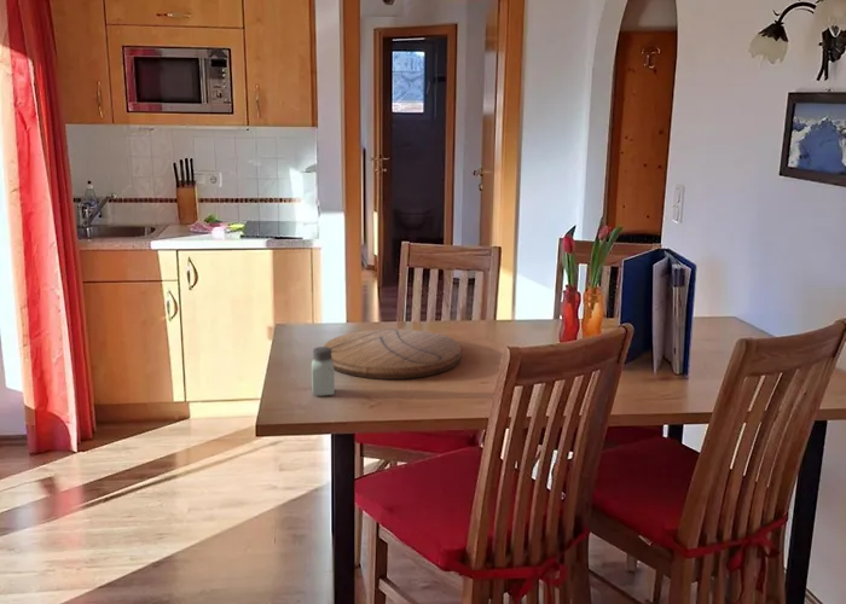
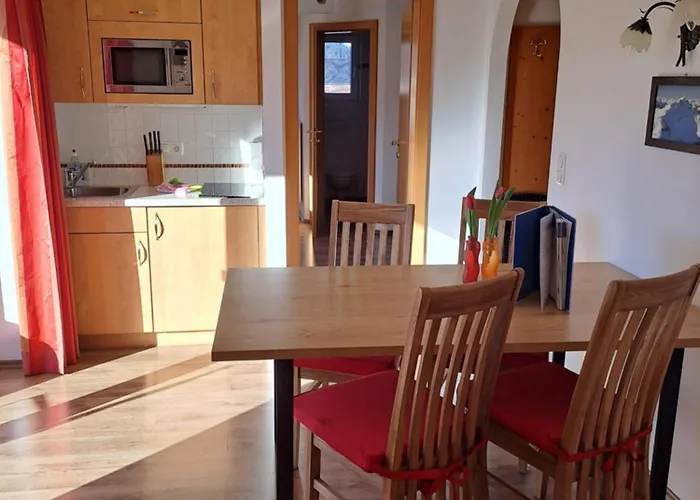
- cutting board (392, 352)
- saltshaker (323, 370)
